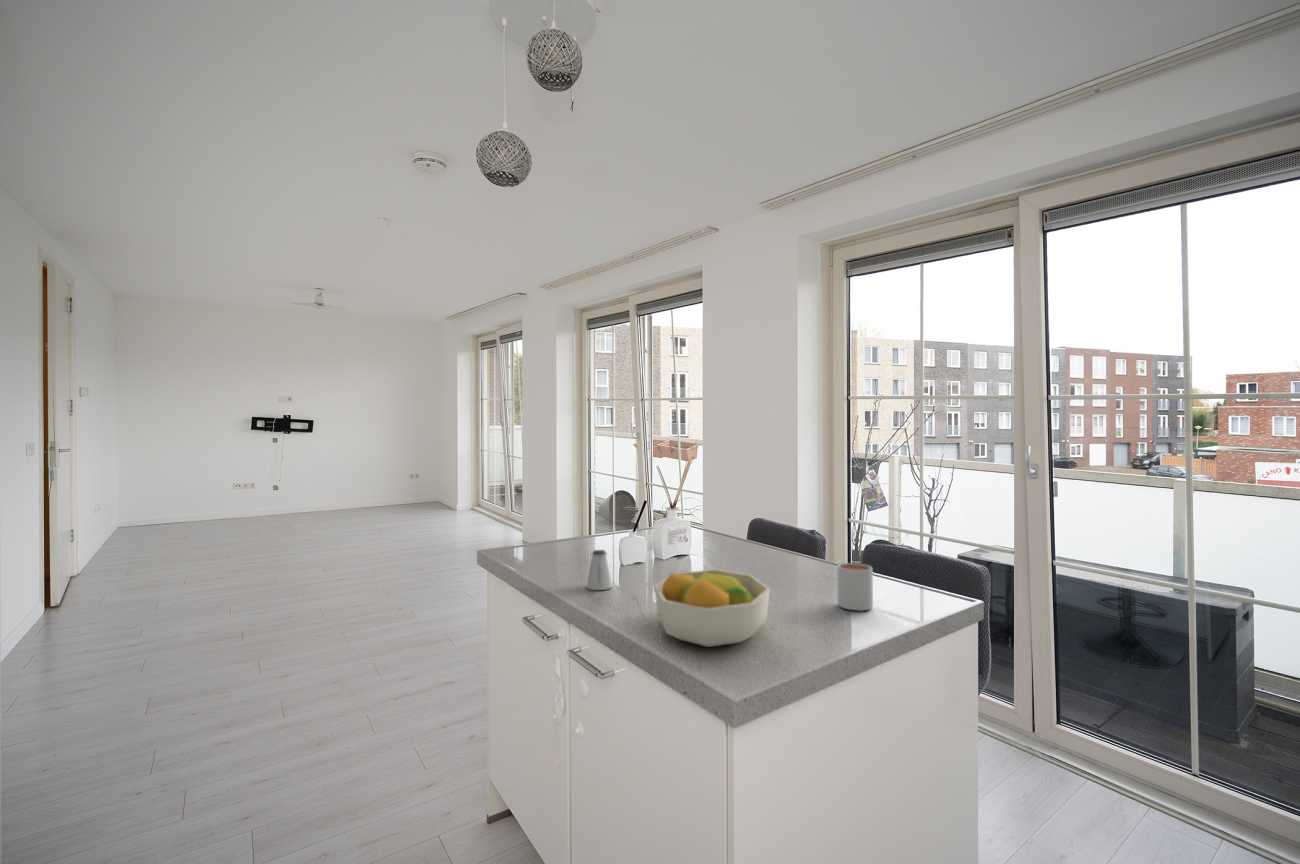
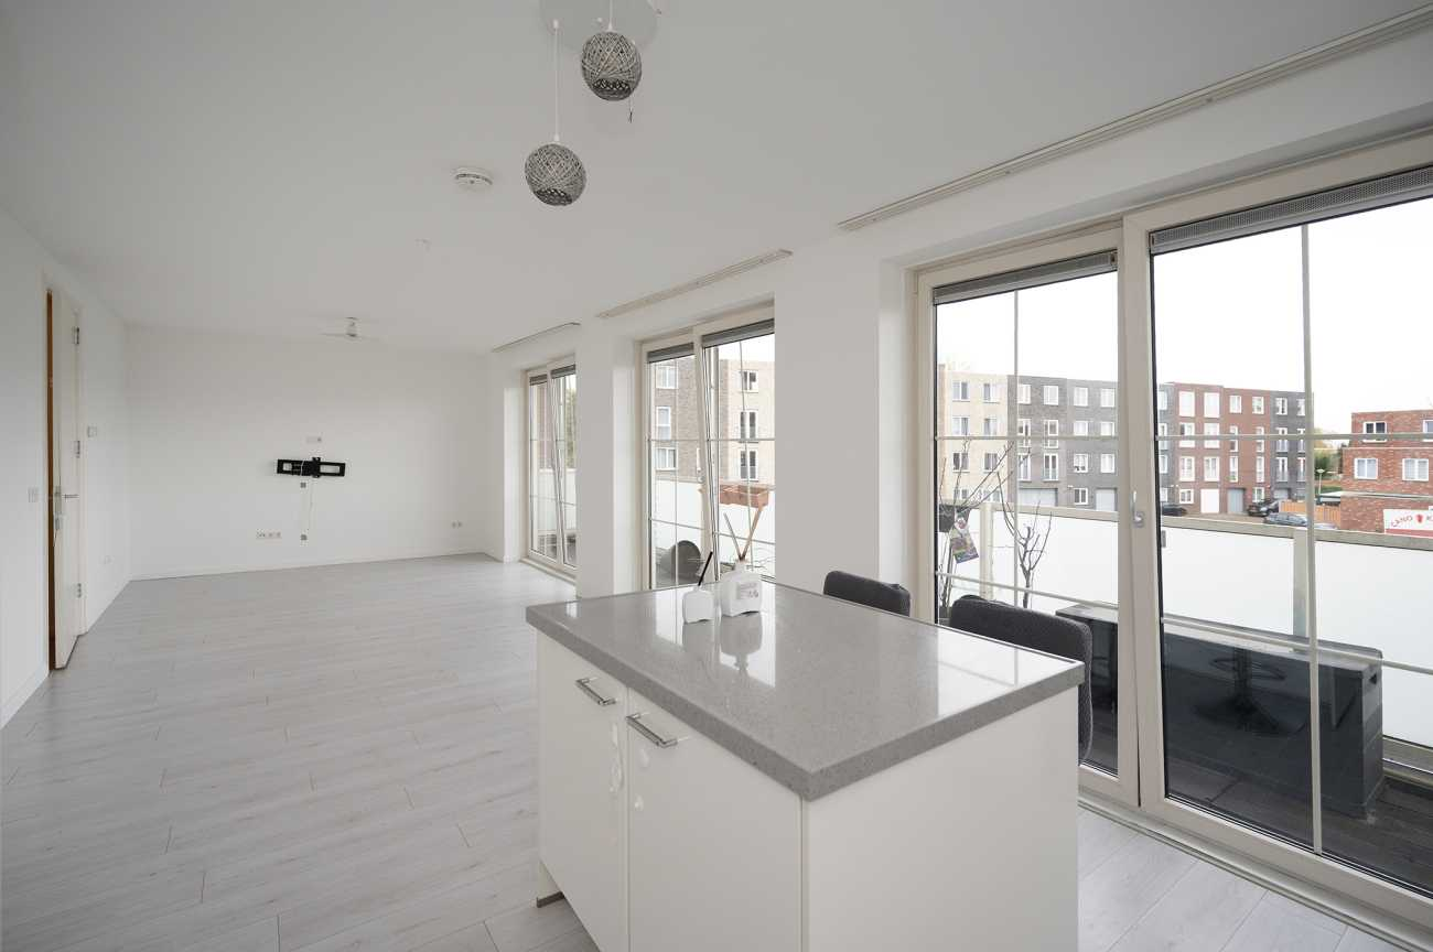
- mug (853, 584)
- saltshaker (599, 568)
- fruit bowl (711, 598)
